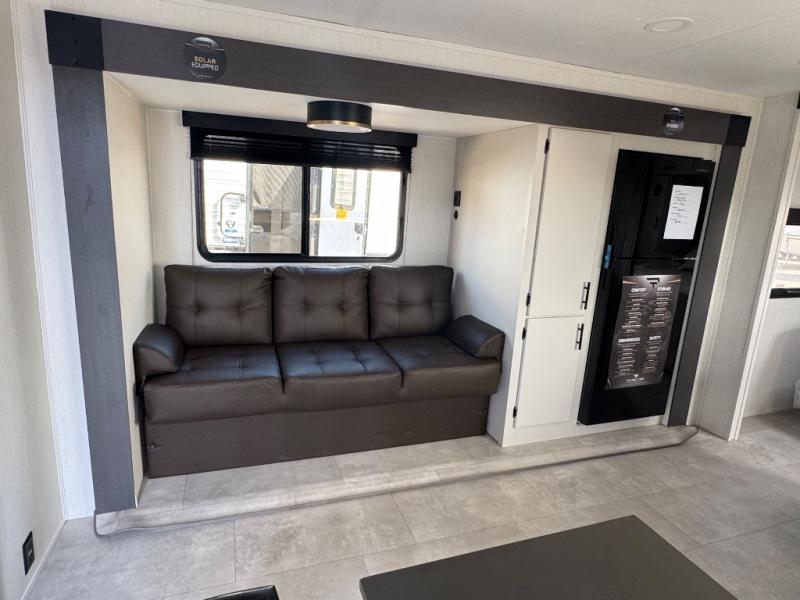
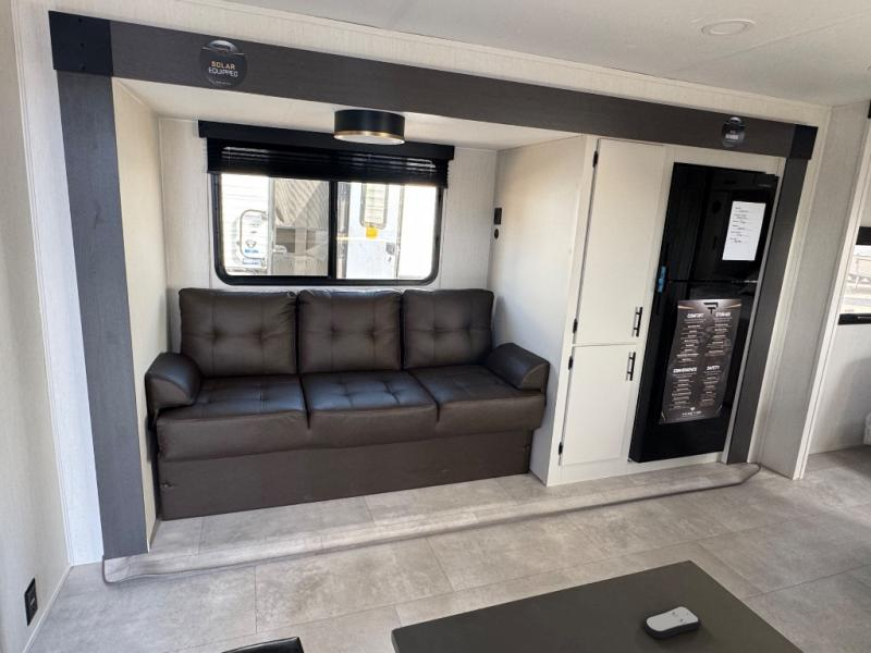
+ remote control (671, 621)
